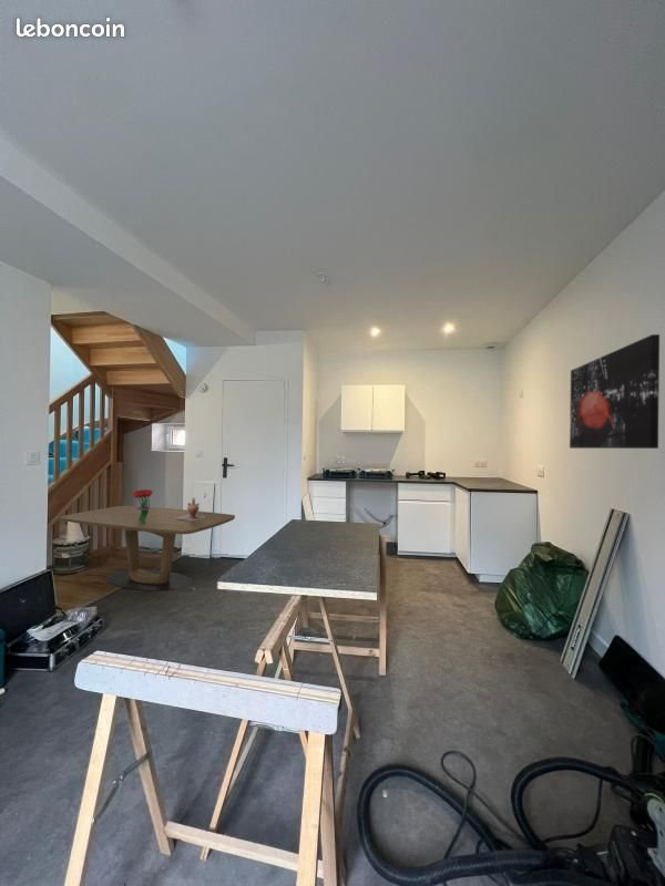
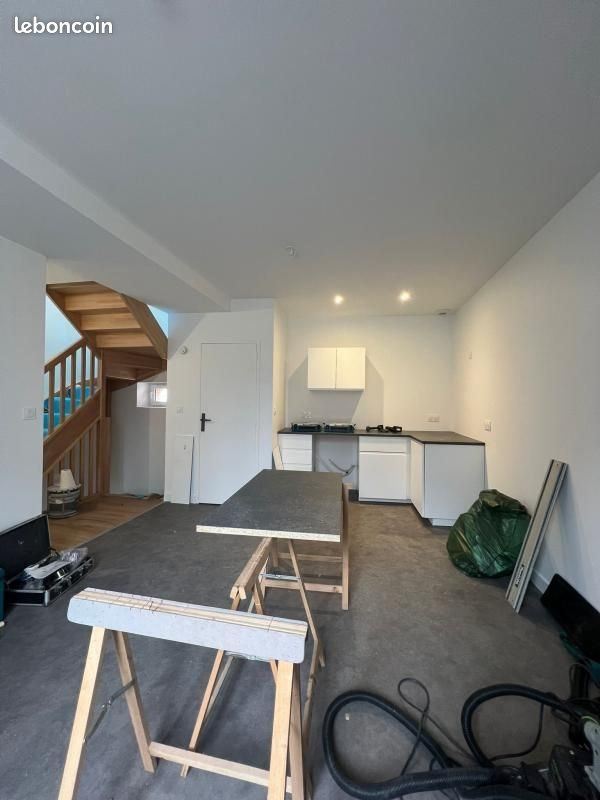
- wall art (605, 401)
- bouquet (142, 505)
- ceramic jug (192, 507)
- dining table (137, 547)
